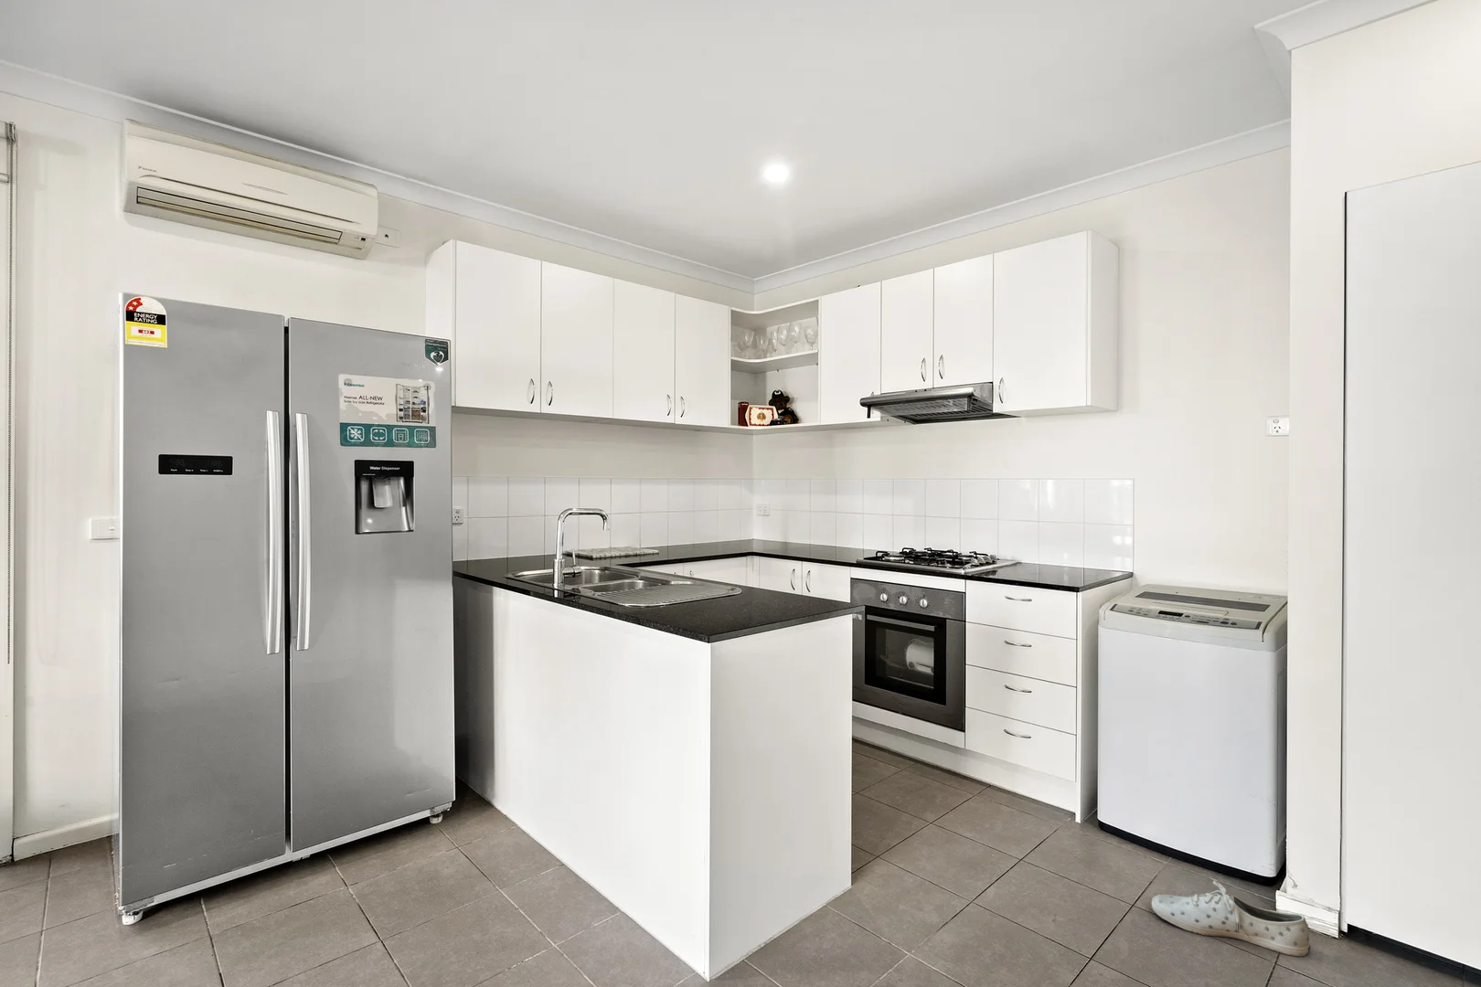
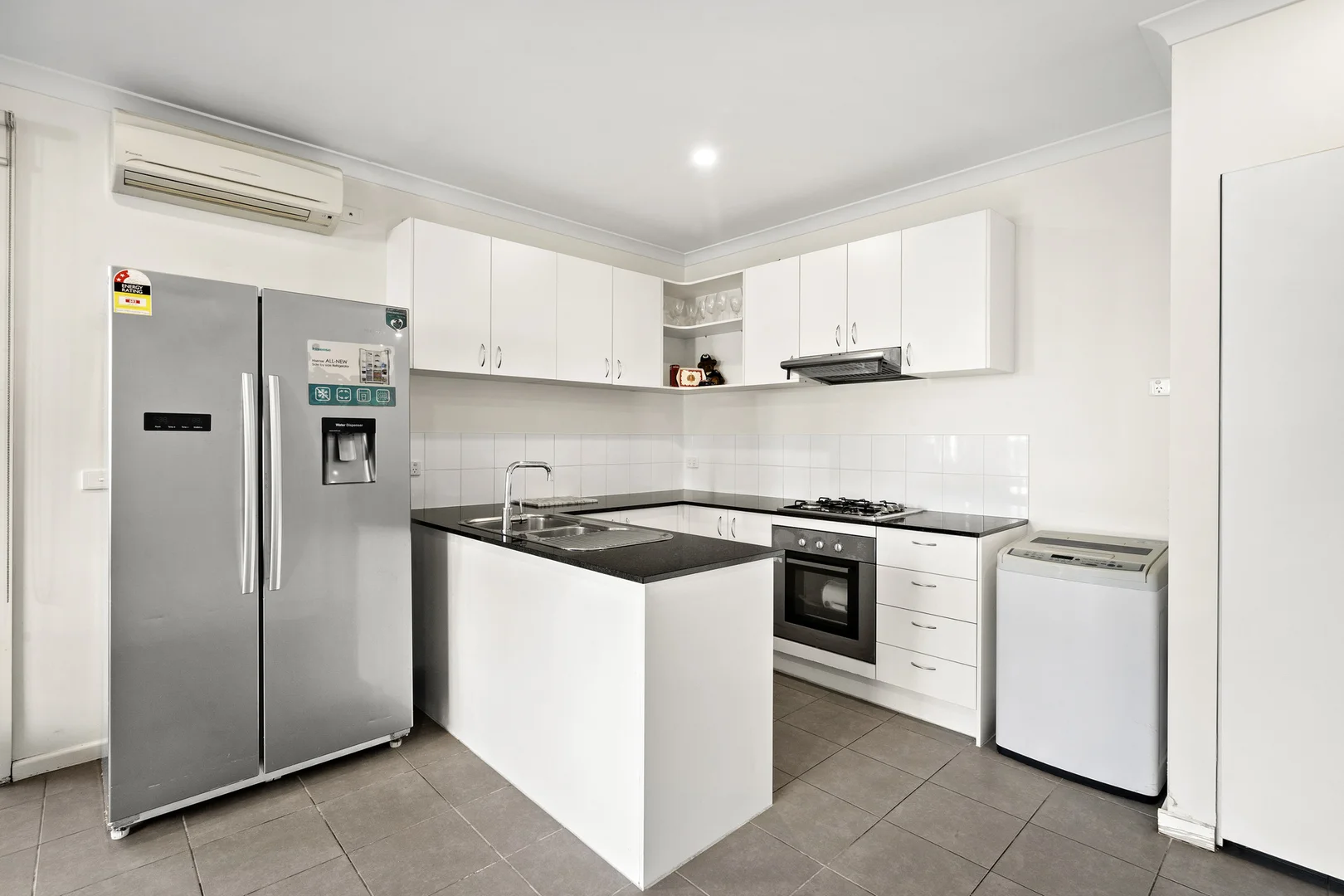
- shoe (1225, 909)
